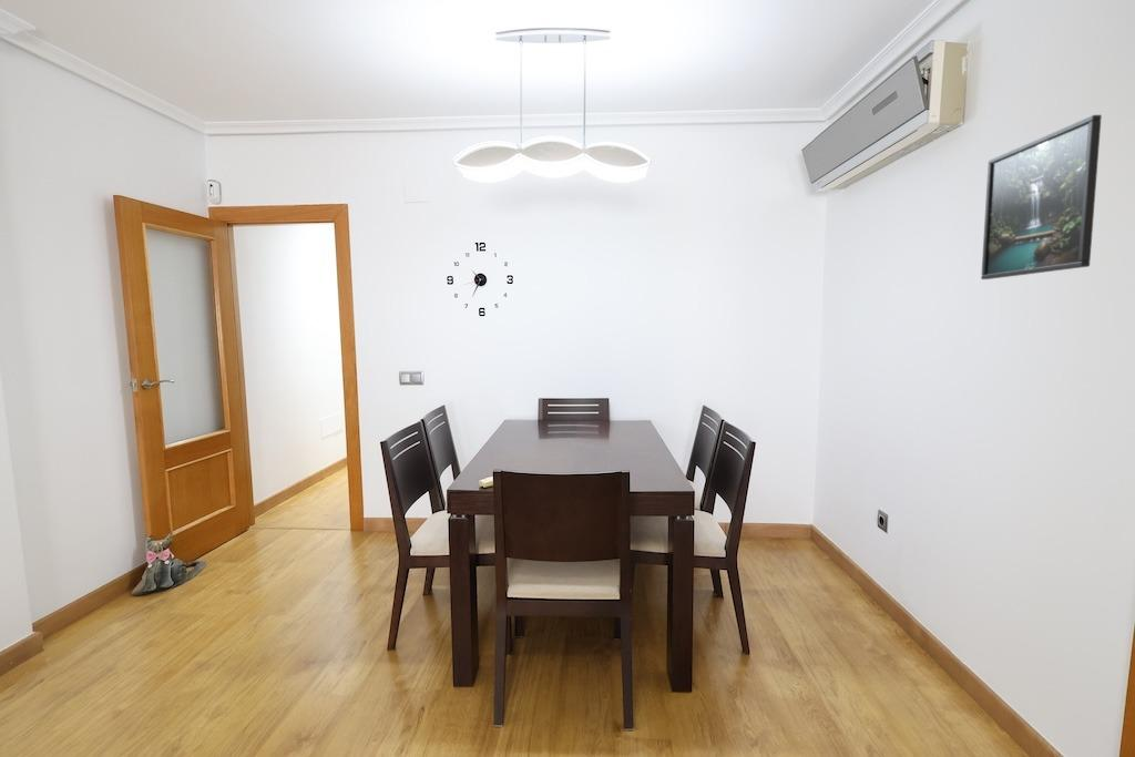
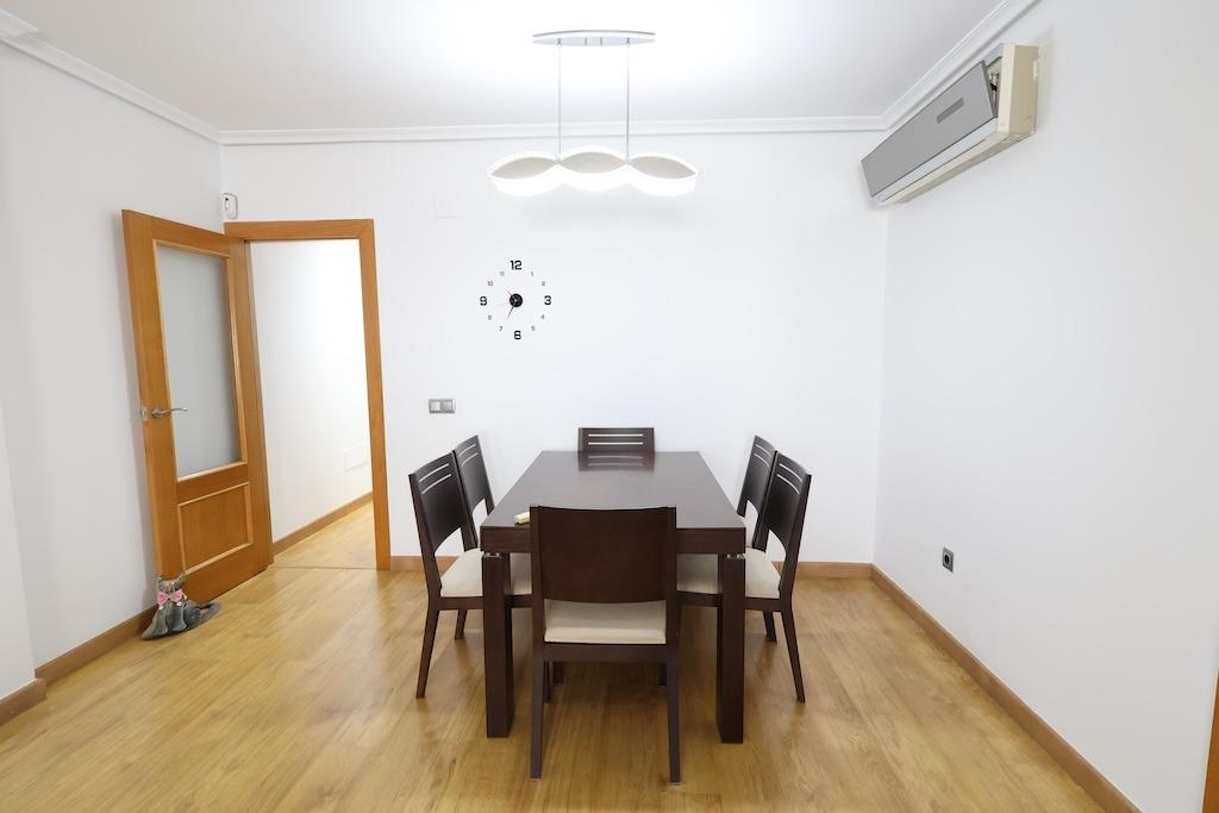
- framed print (1033, 207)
